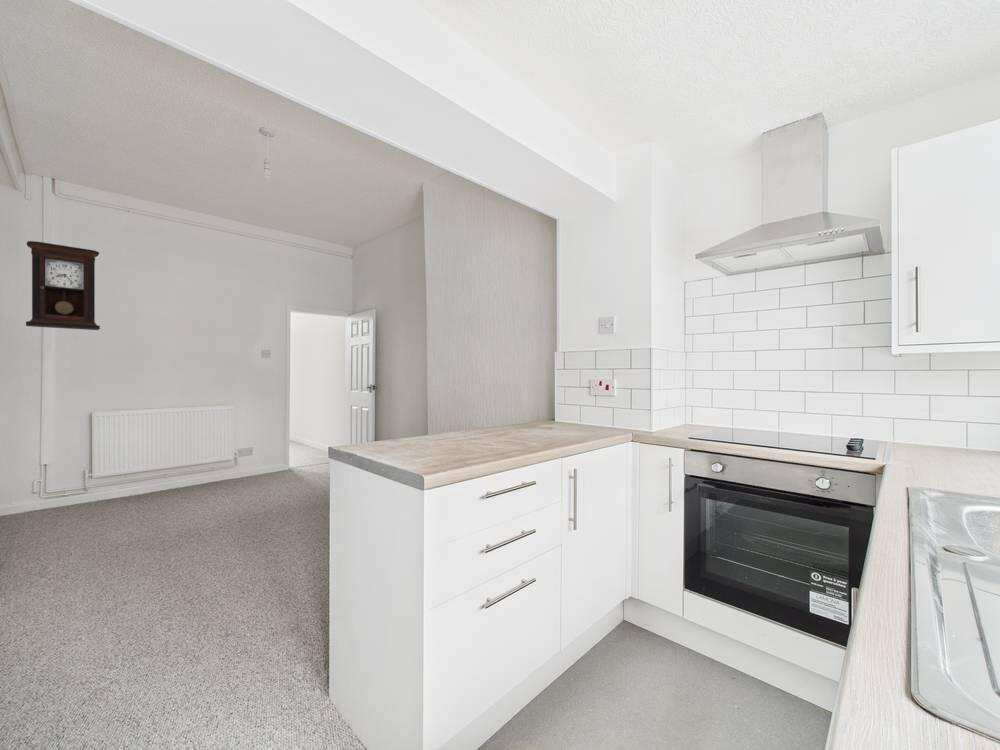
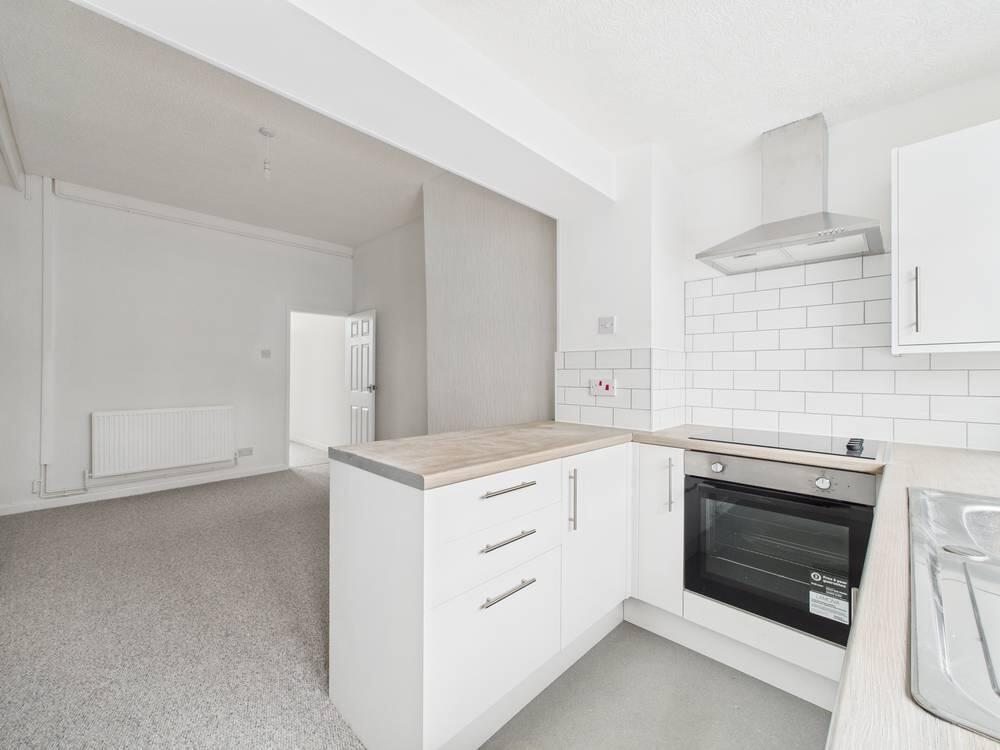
- pendulum clock (64, 287)
